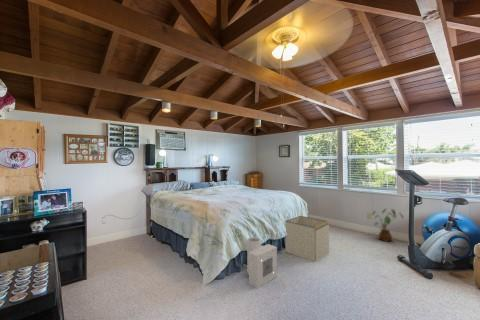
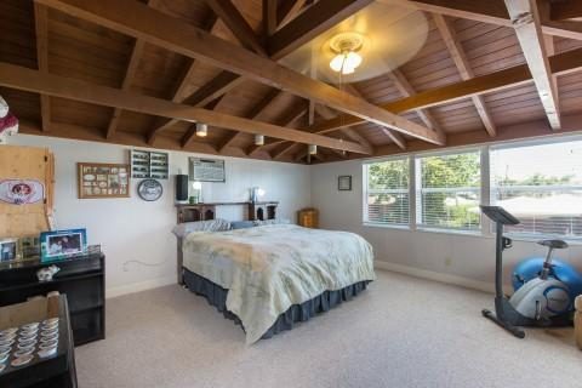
- storage bin (307, 236)
- house plant (386, 225)
- air purifier (254, 257)
